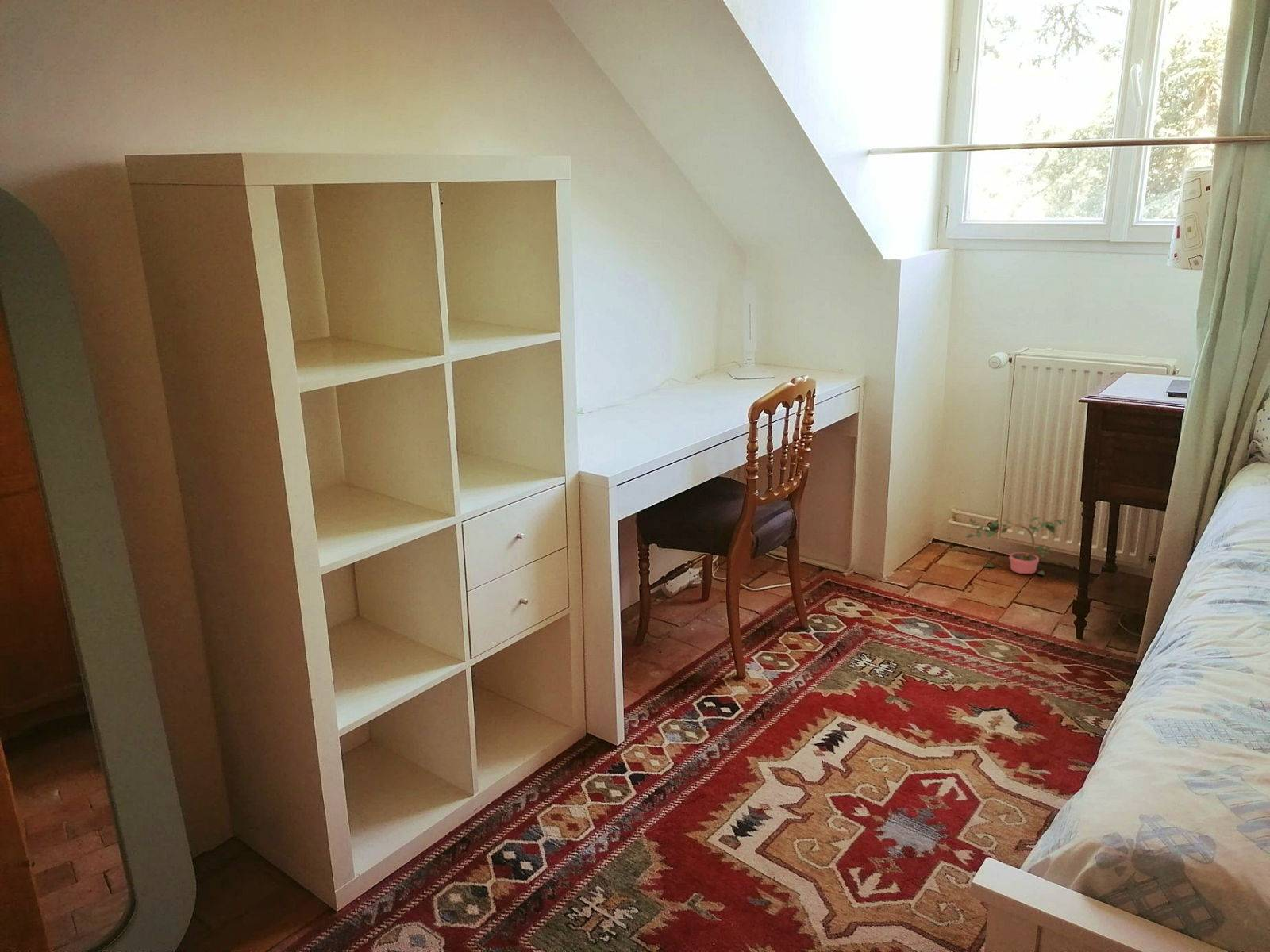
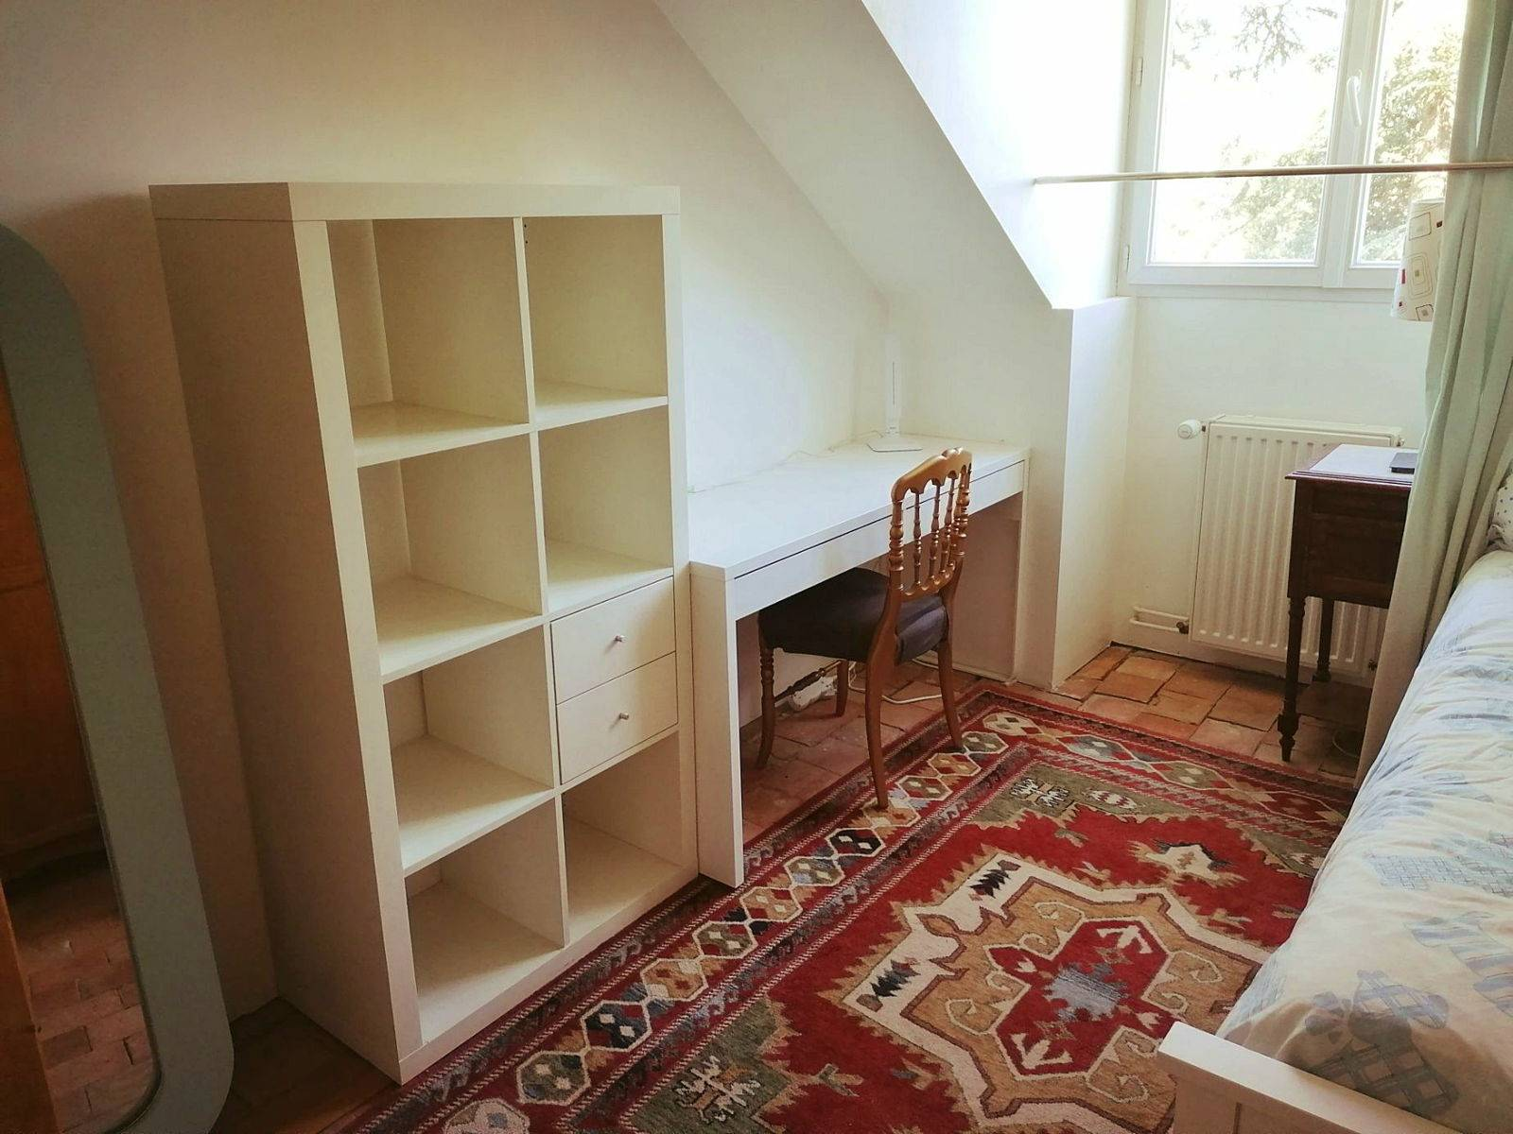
- potted plant (1006, 531)
